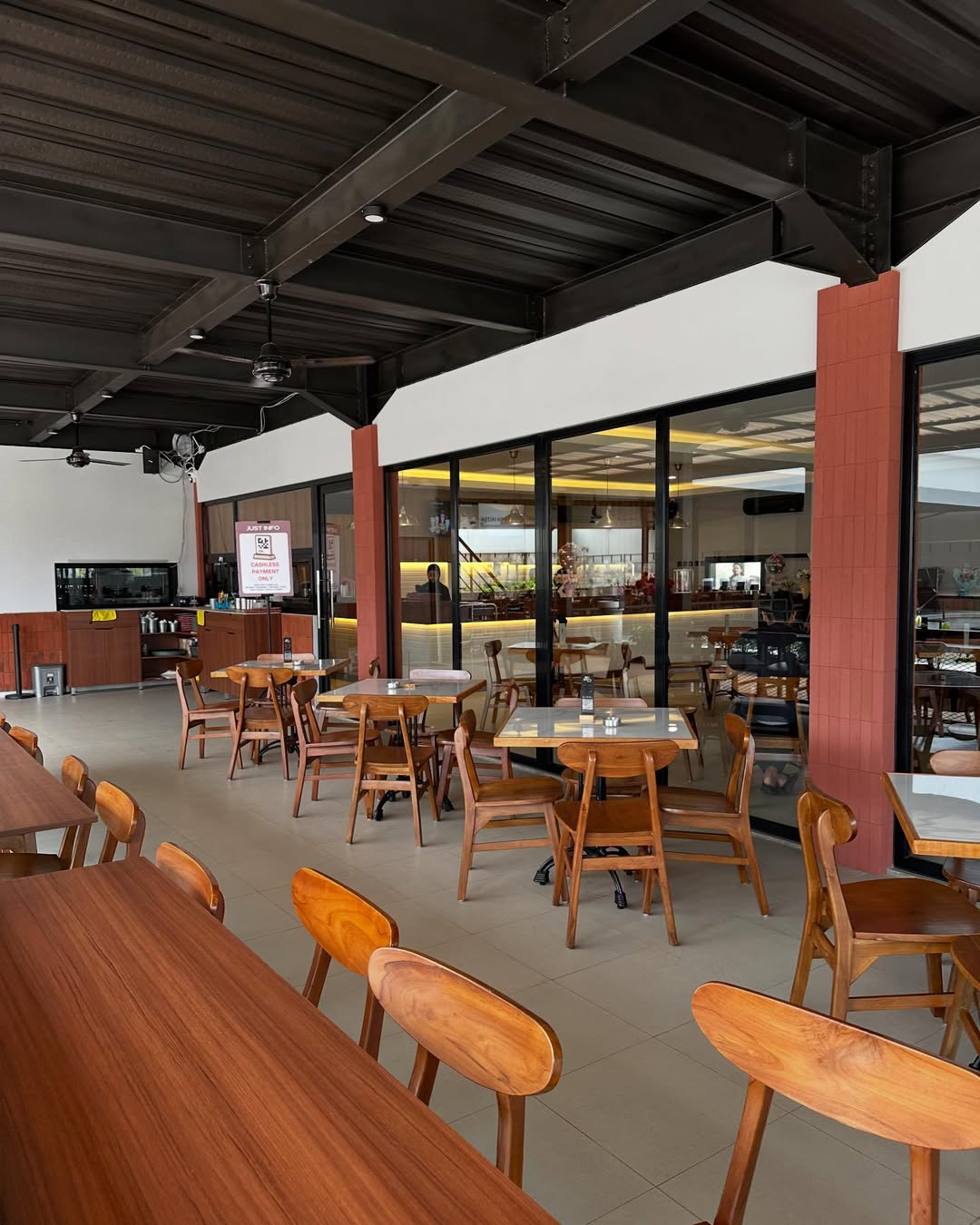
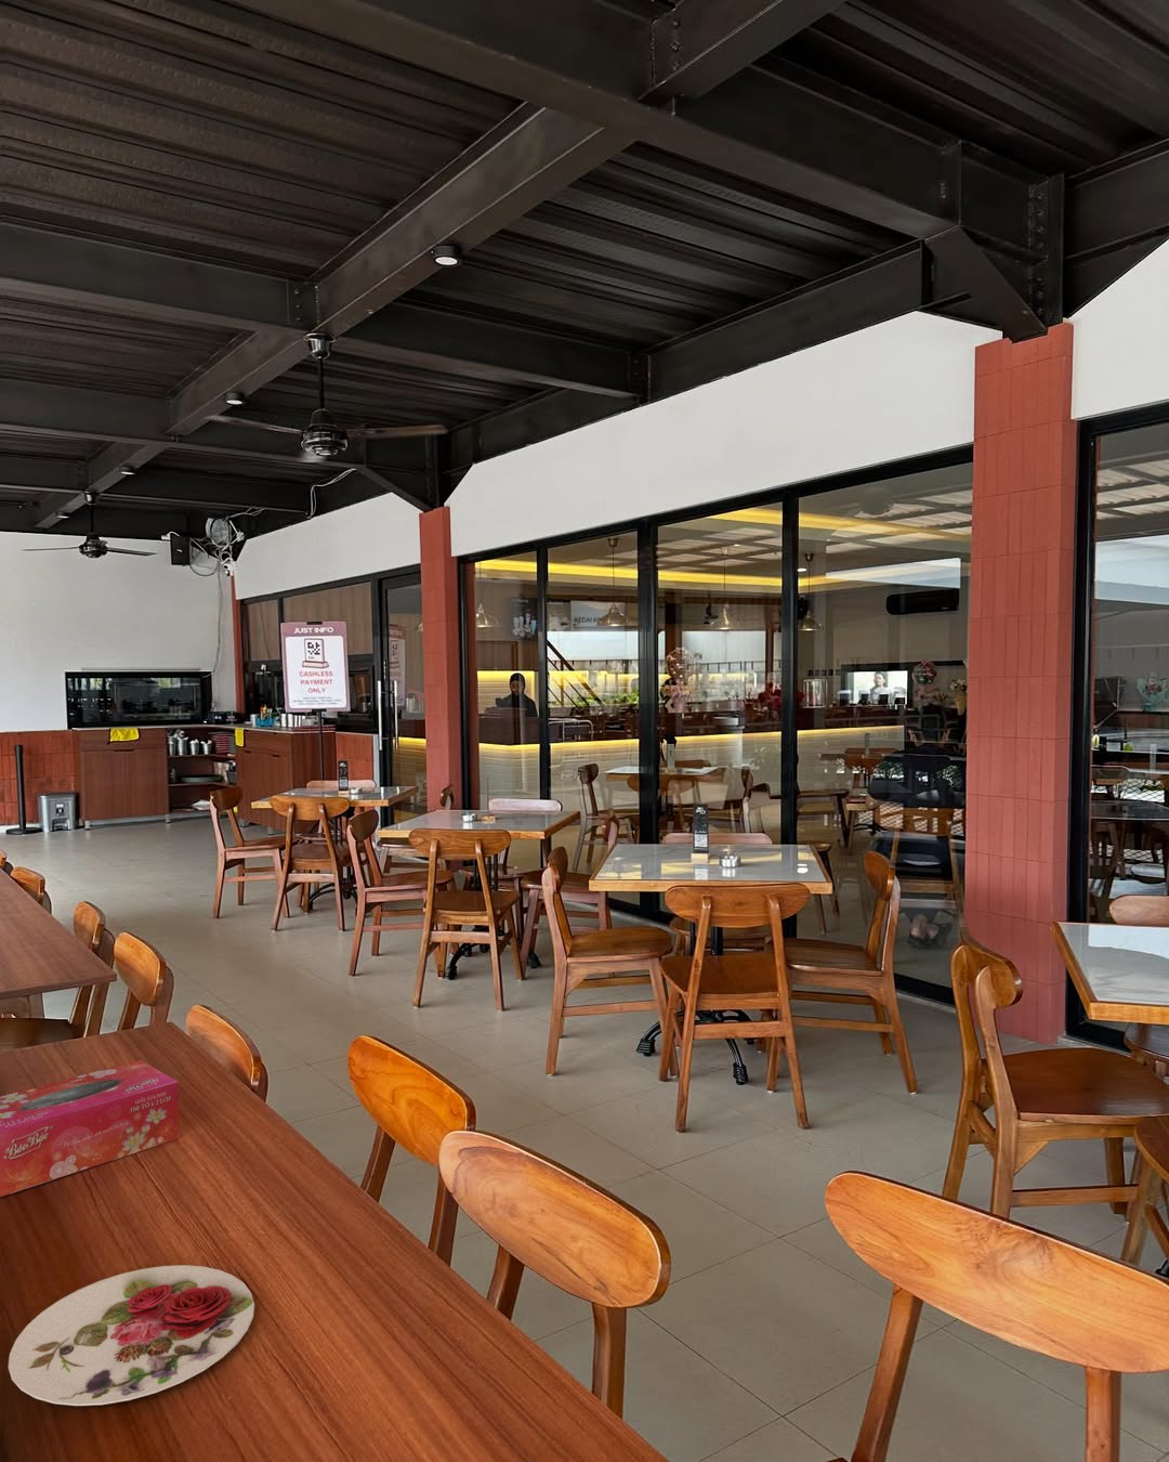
+ tissue box (73, 1123)
+ plate (136, 1326)
